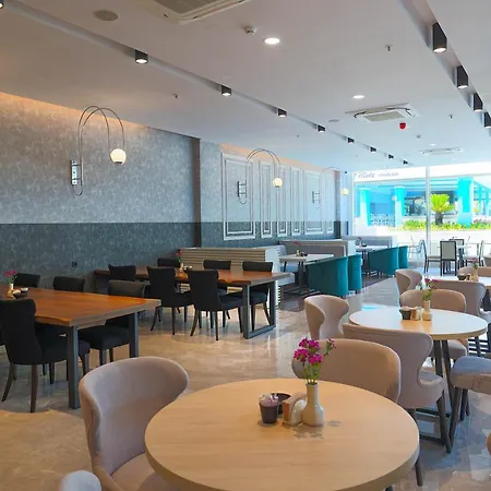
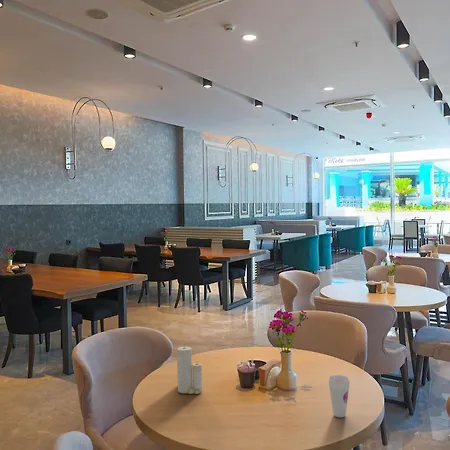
+ cup (339, 396)
+ candle (187, 365)
